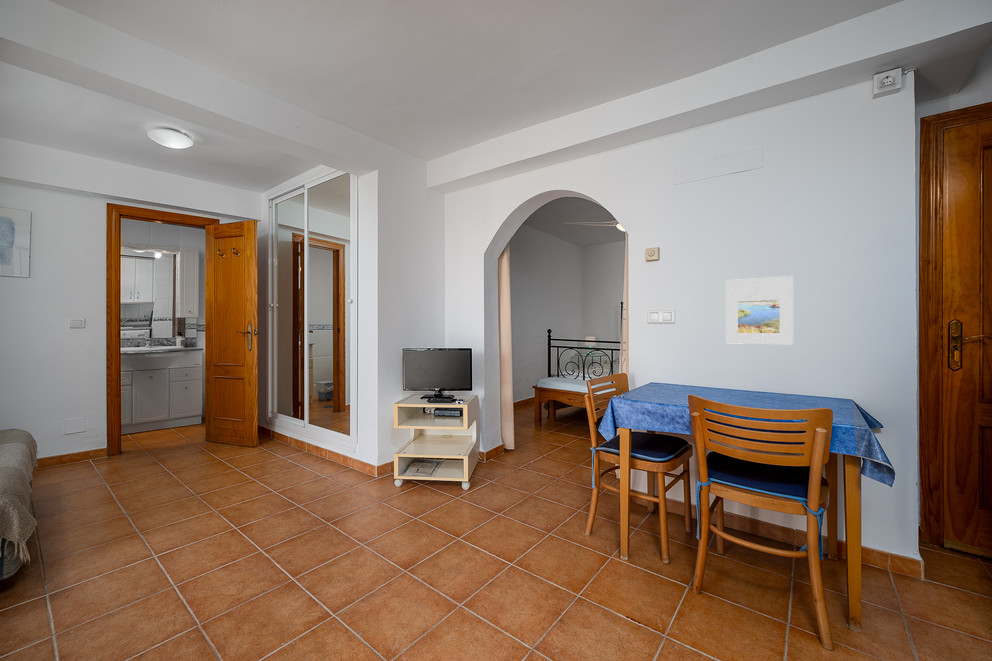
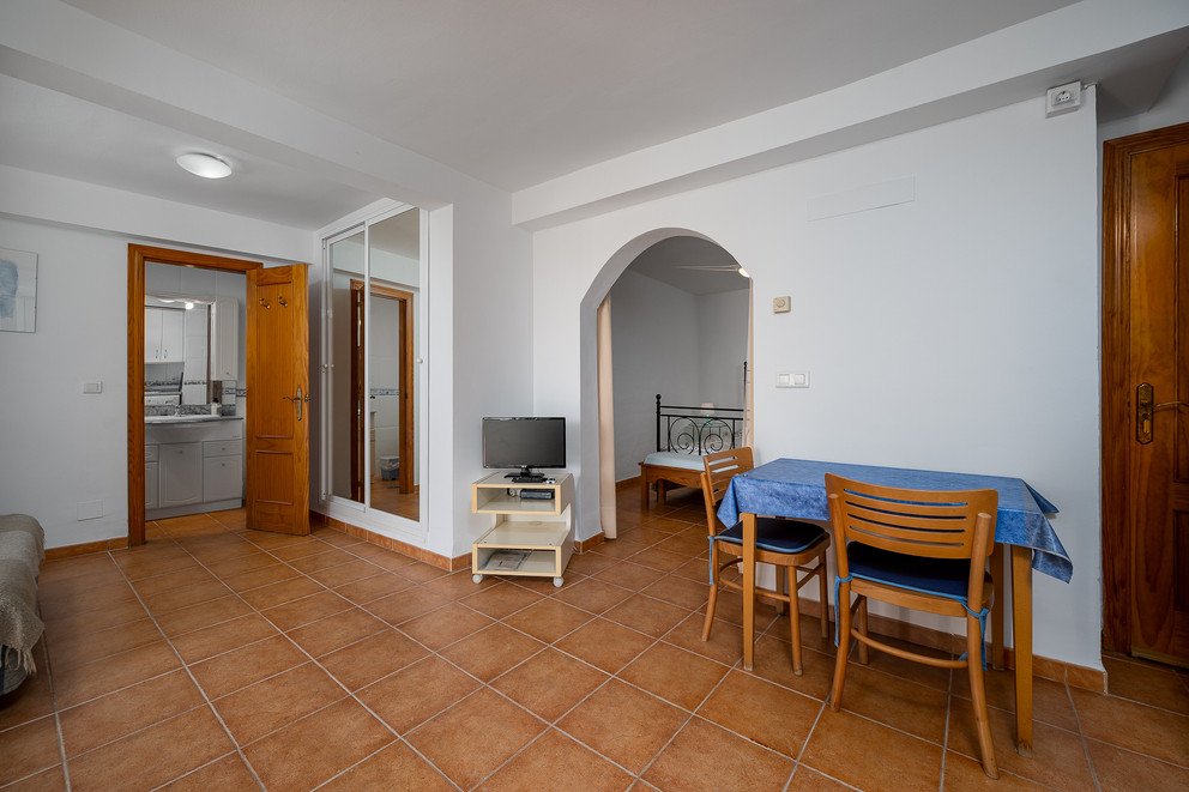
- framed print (758, 311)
